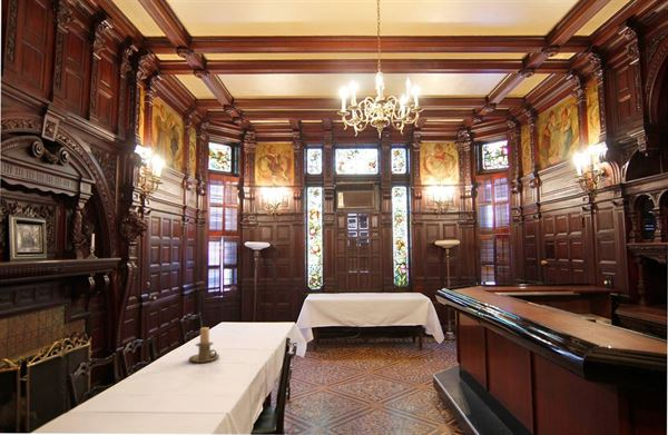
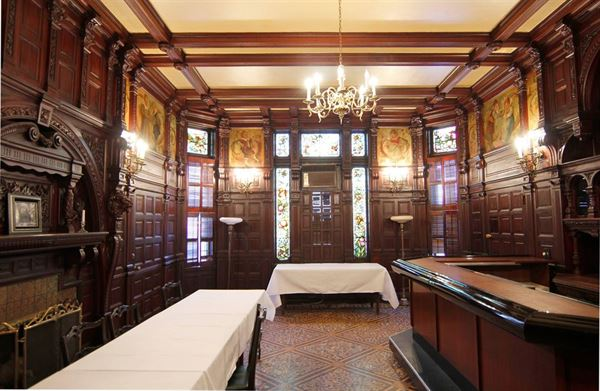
- candle holder (204, 343)
